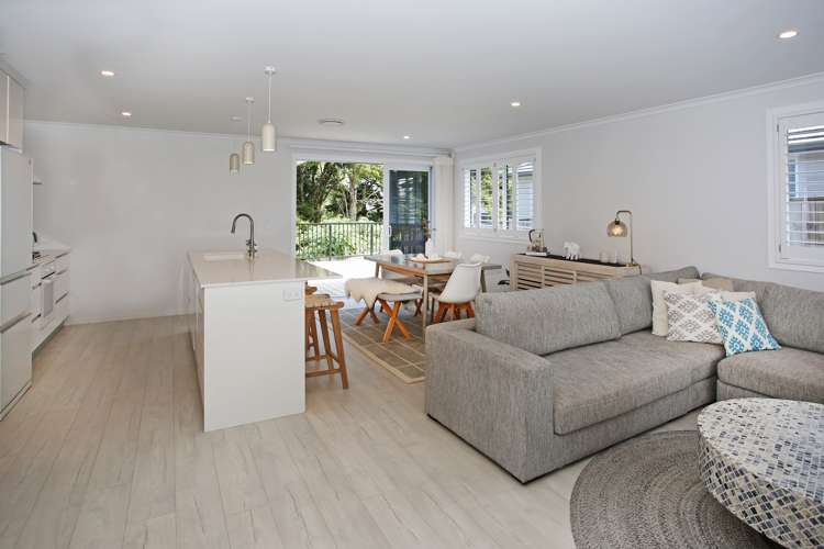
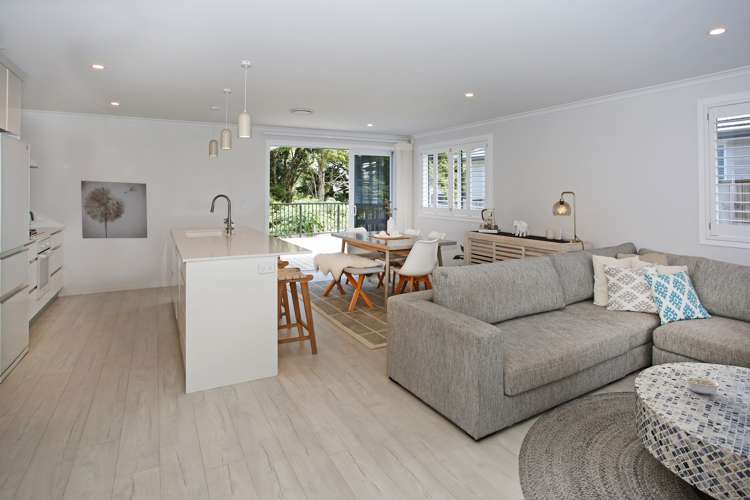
+ wall art (115, 210)
+ legume (700, 385)
